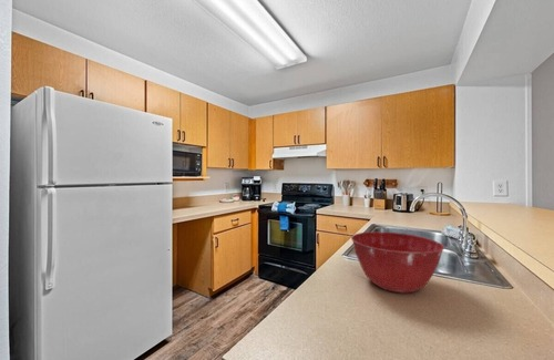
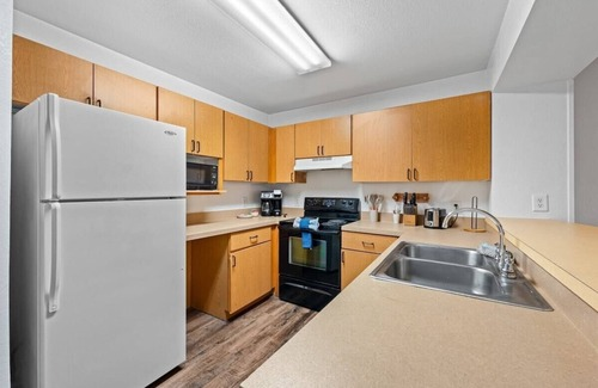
- mixing bowl (393, 261)
